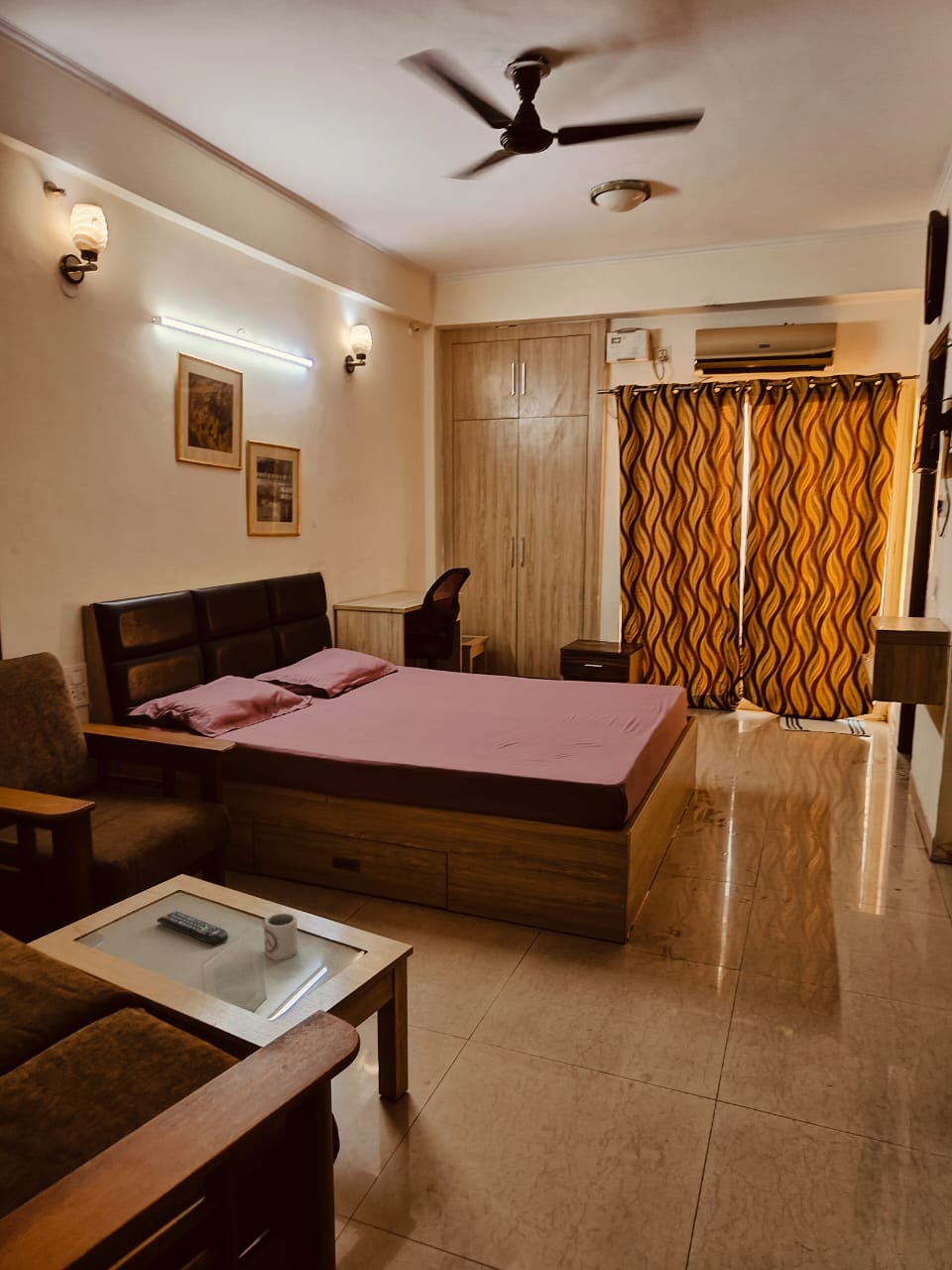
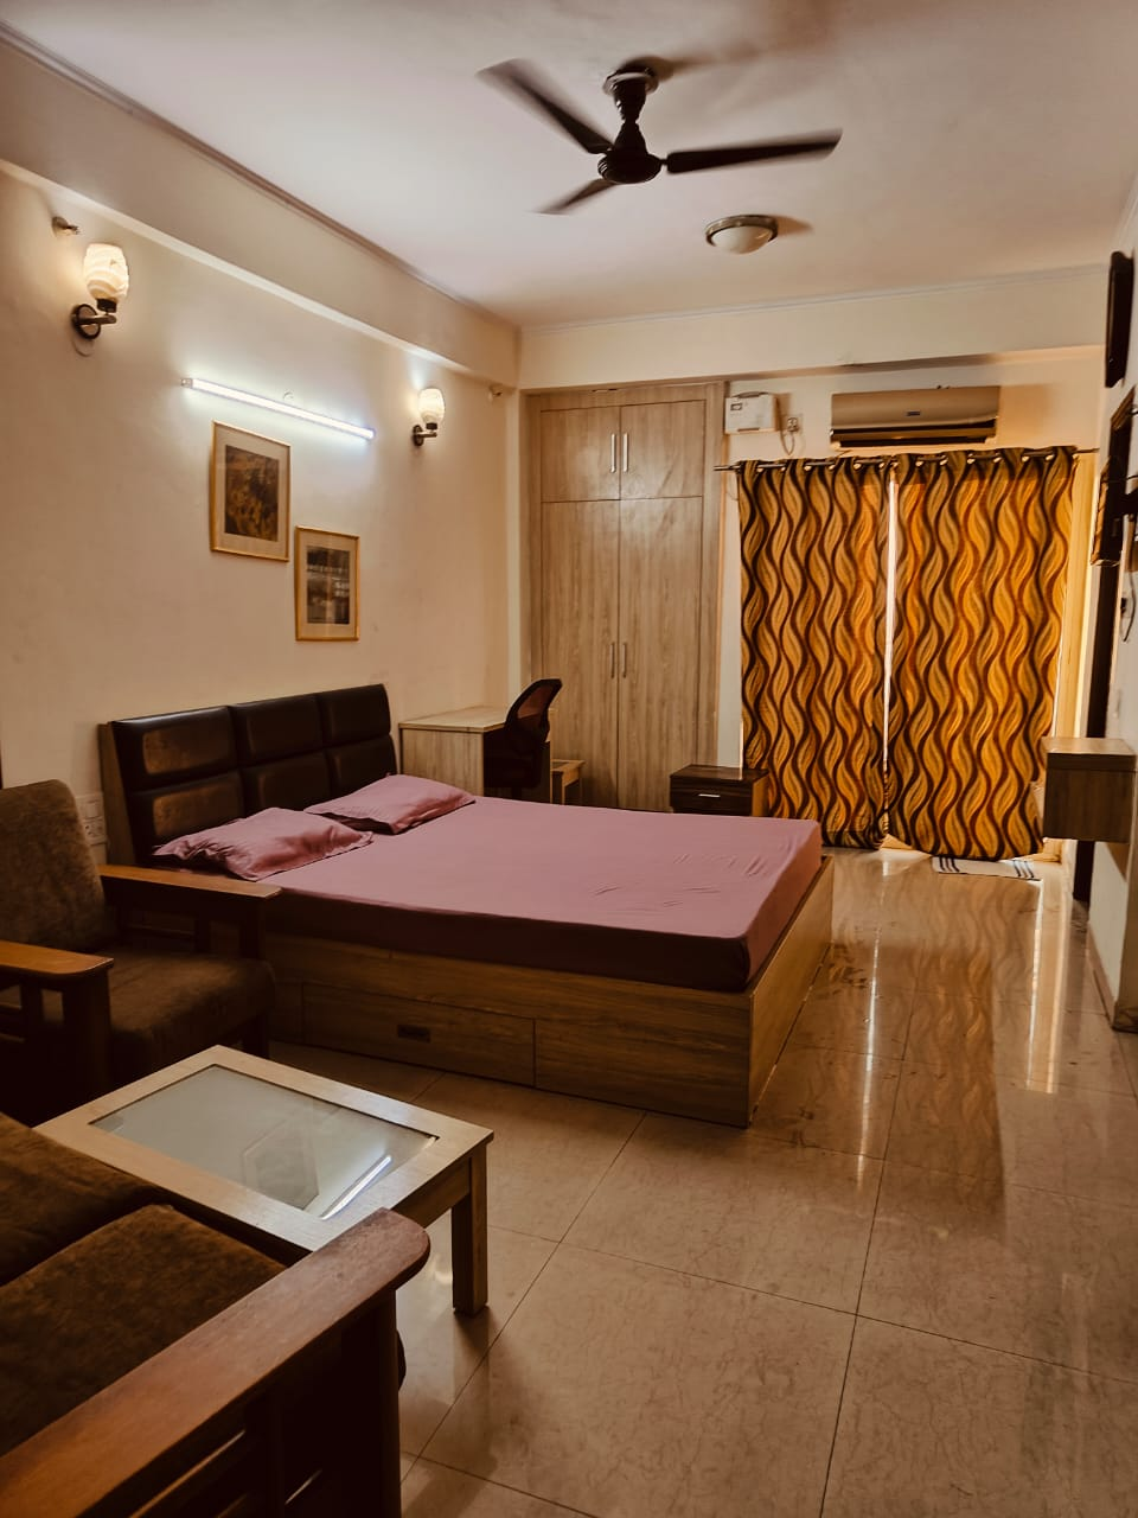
- cup (278, 934)
- remote control (191, 927)
